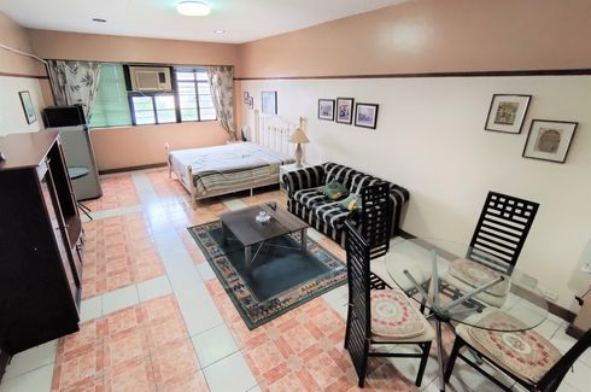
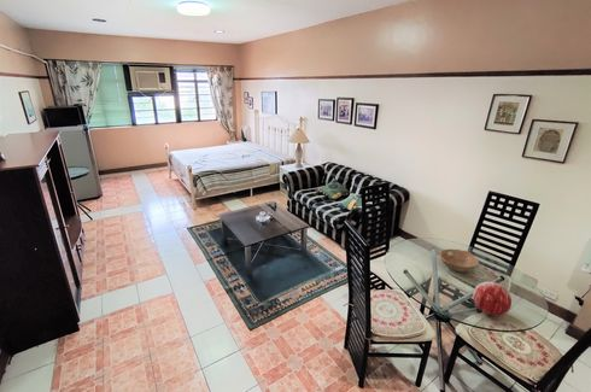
+ decorative orb (491, 298)
+ bowl (457, 262)
